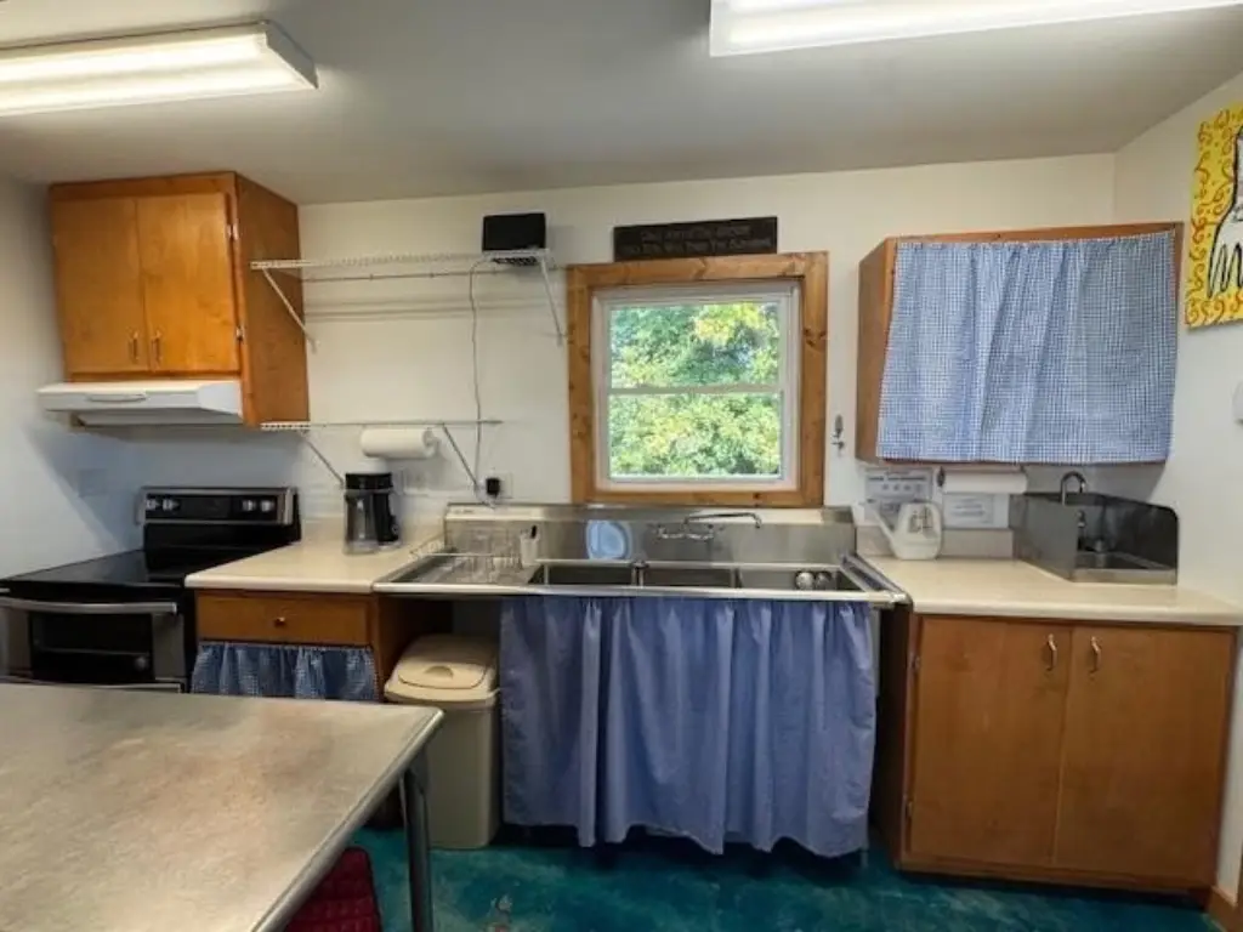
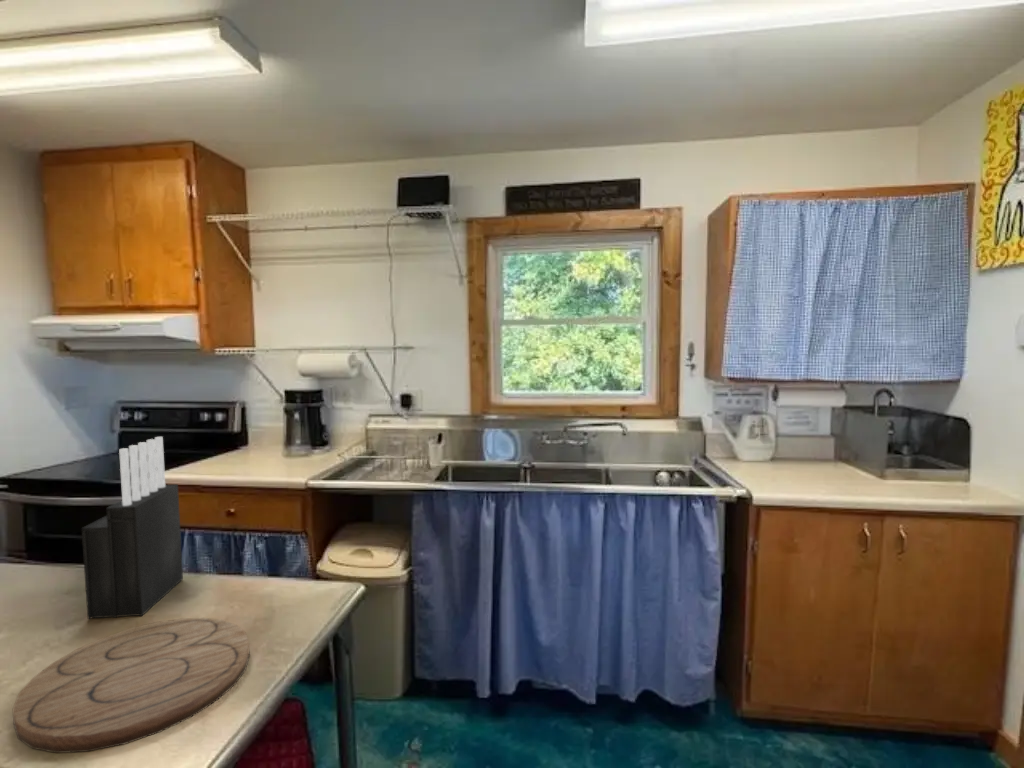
+ knife block (128, 521)
+ cutting board (142, 673)
